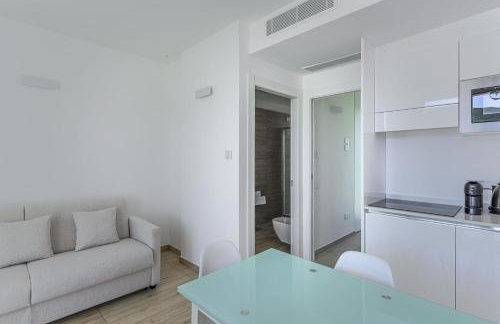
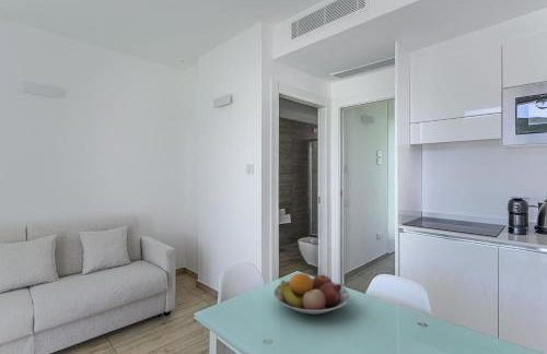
+ fruit bowl (311, 290)
